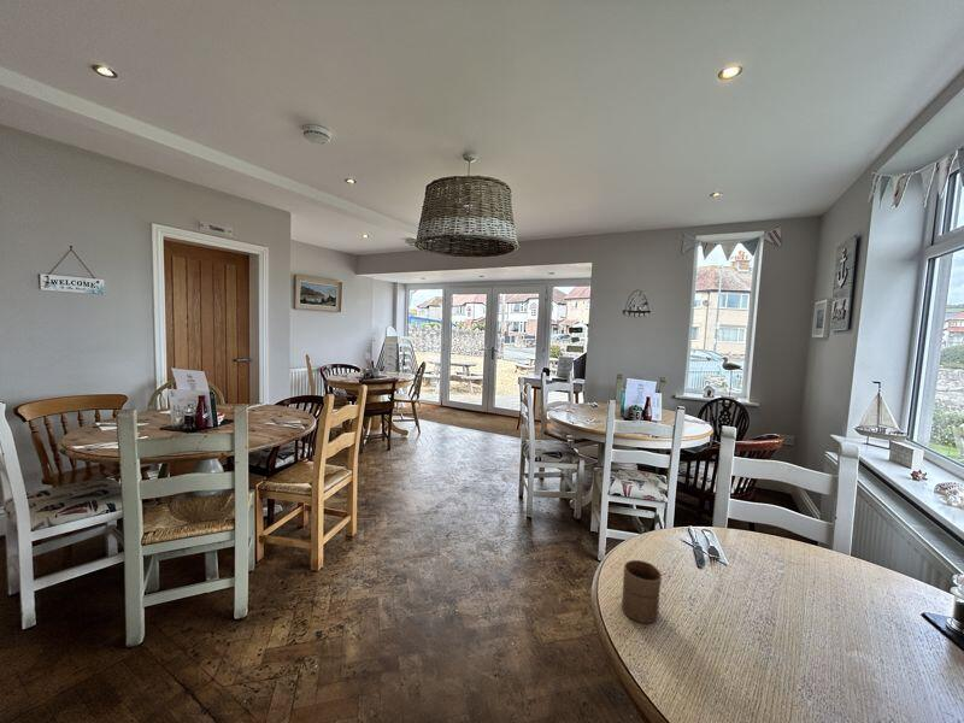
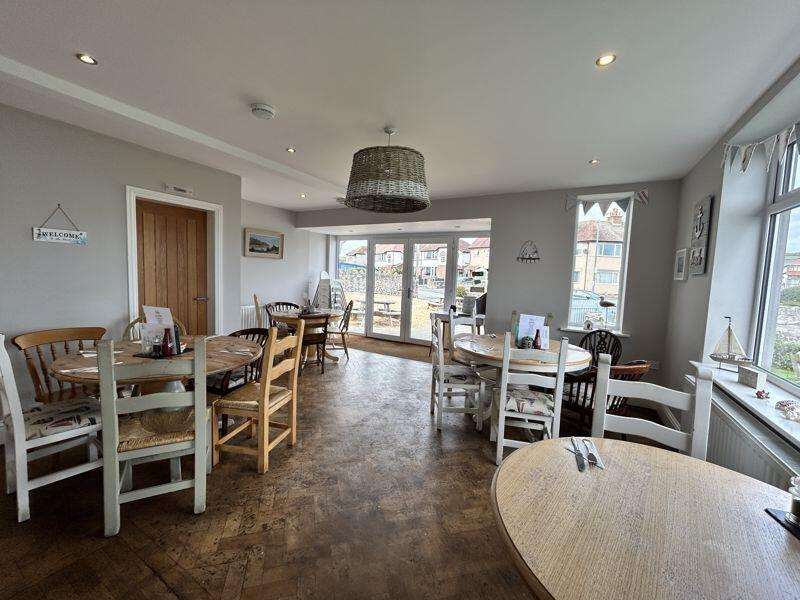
- cup (641, 589)
